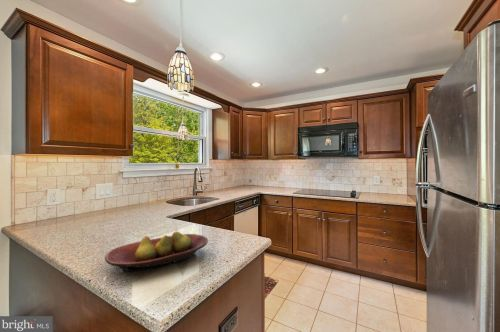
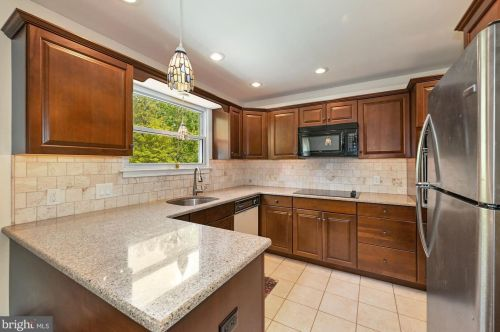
- fruit bowl (161, 247)
